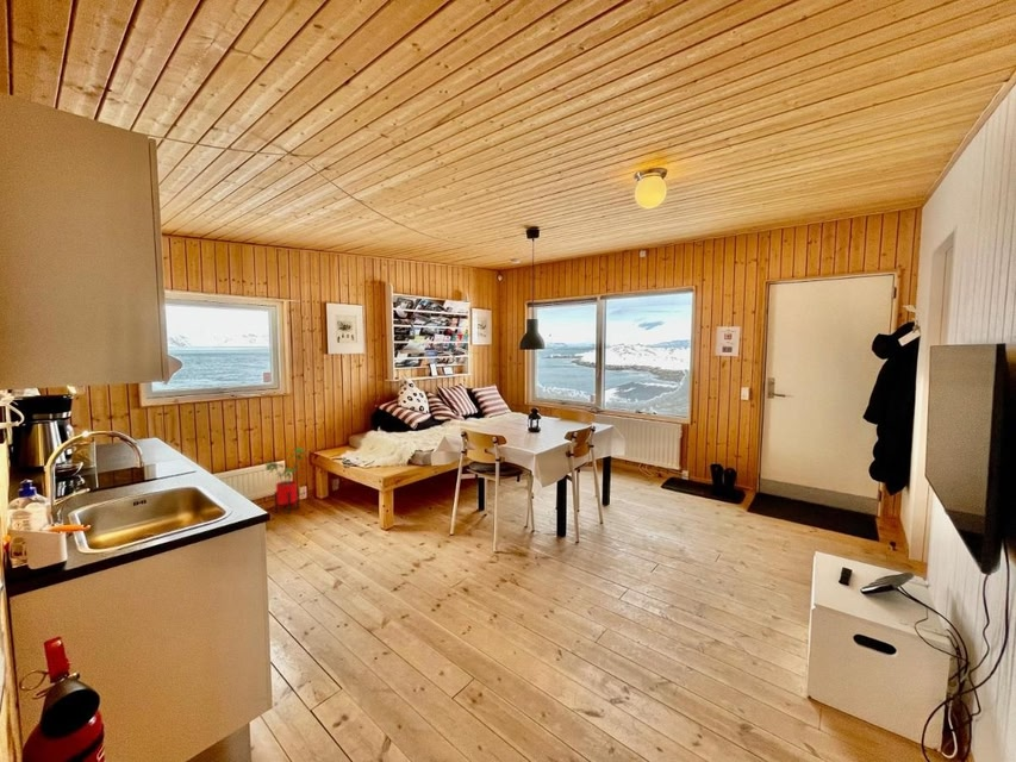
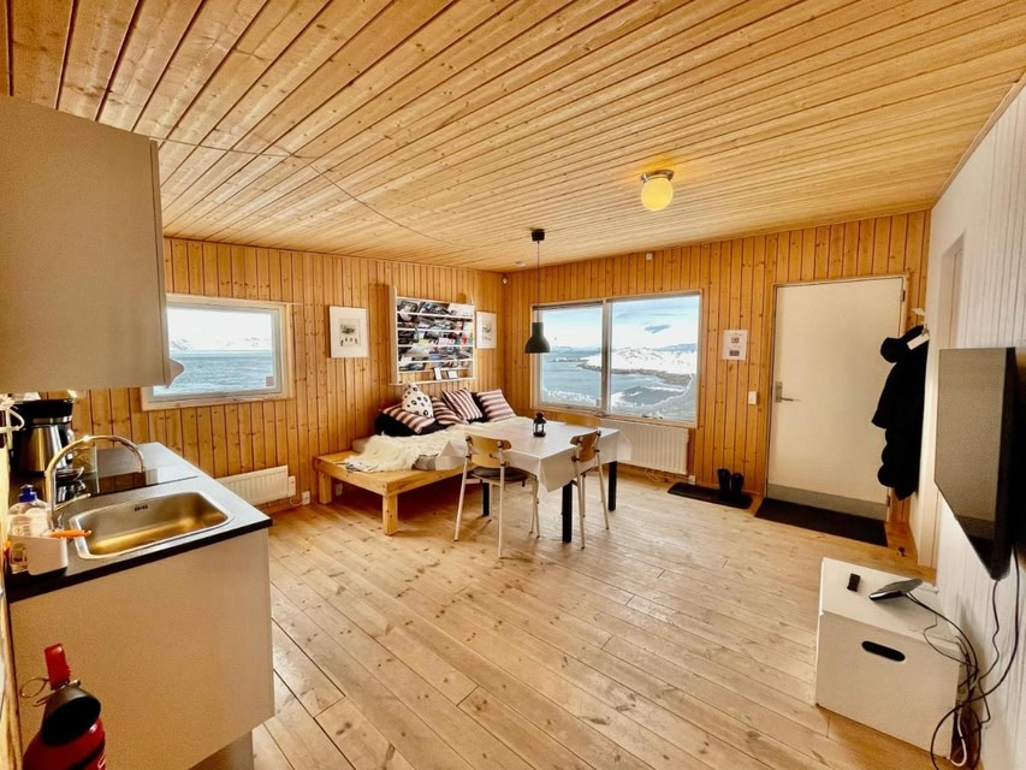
- house plant (288, 479)
